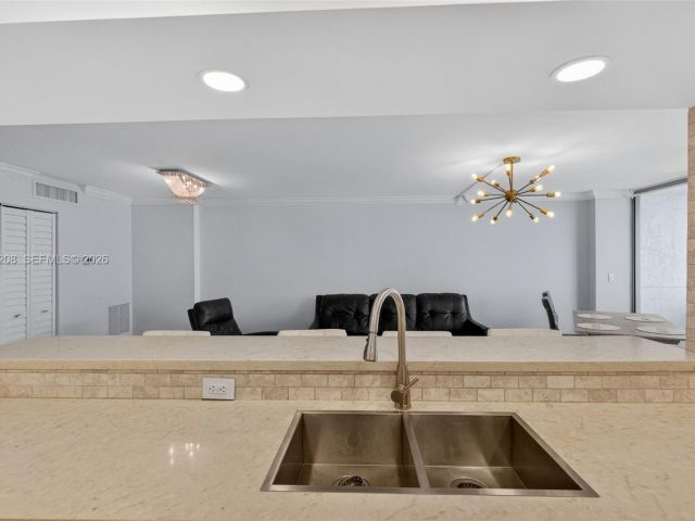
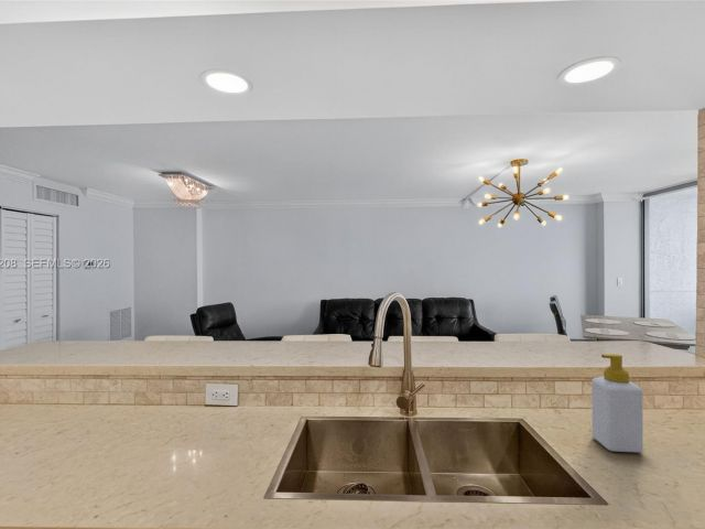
+ soap bottle (616, 399)
